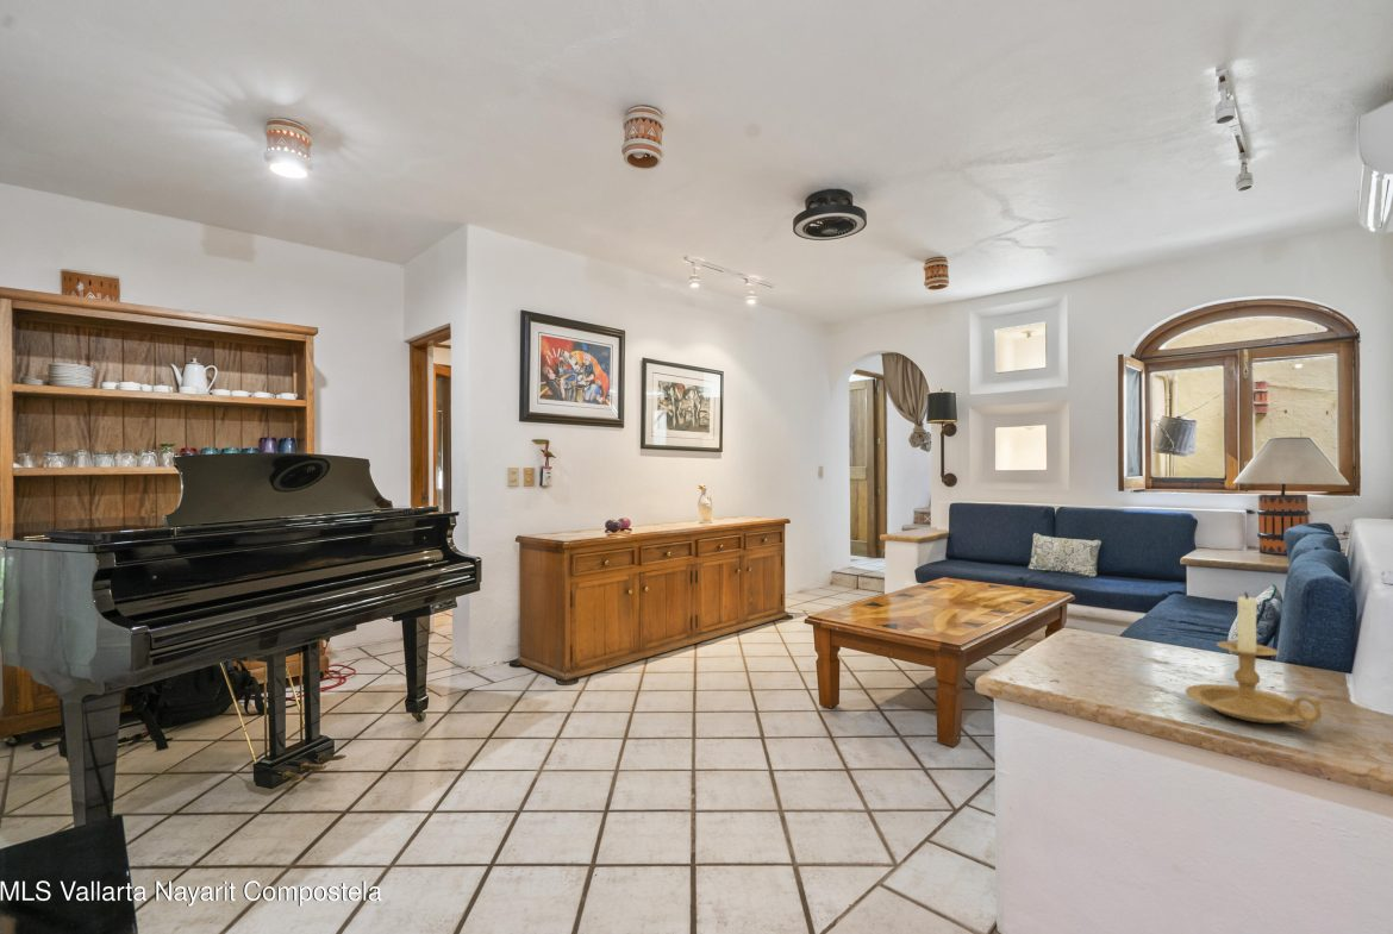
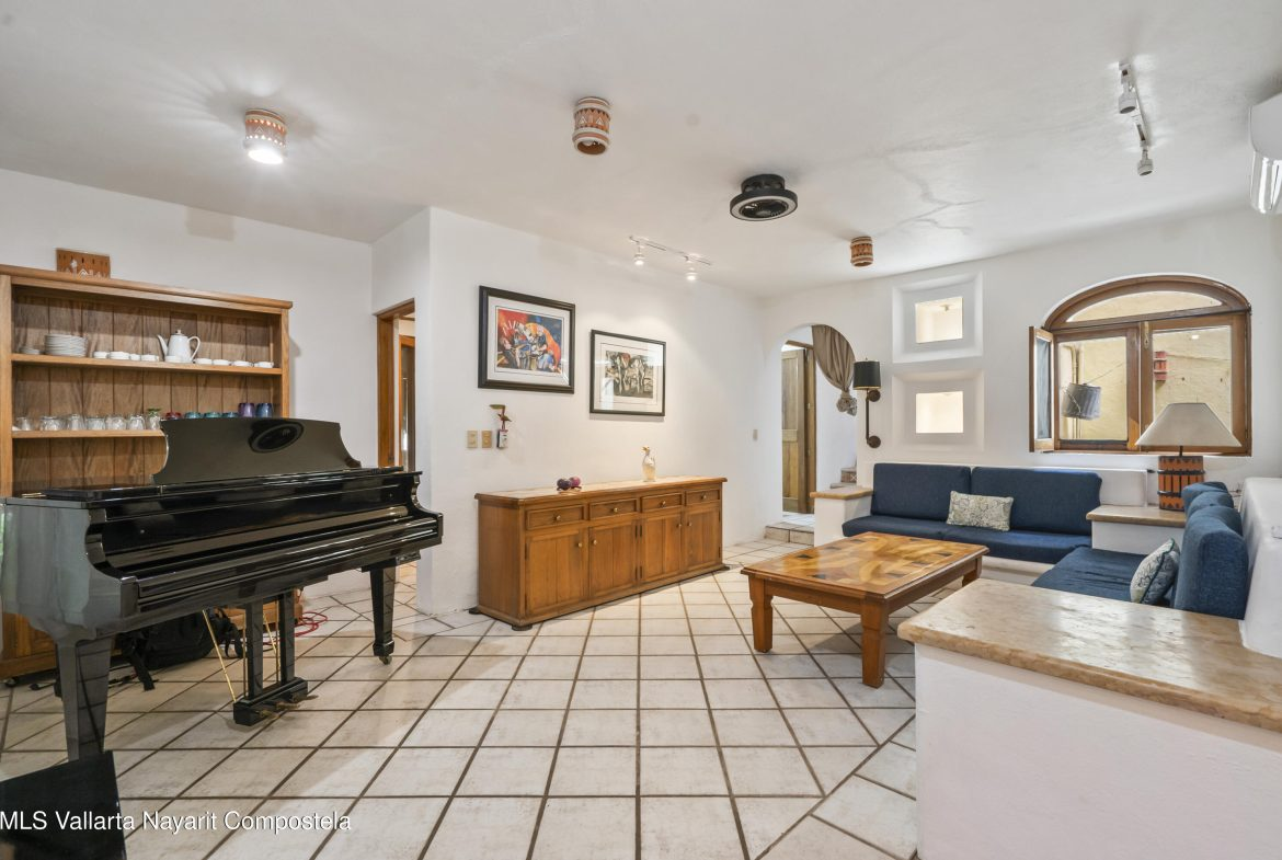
- candle holder (1247, 652)
